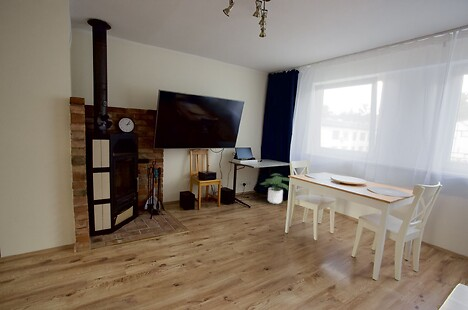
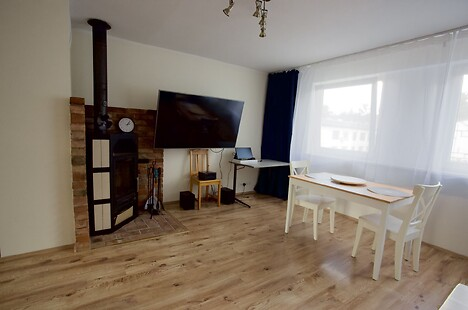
- potted plant (275, 188)
